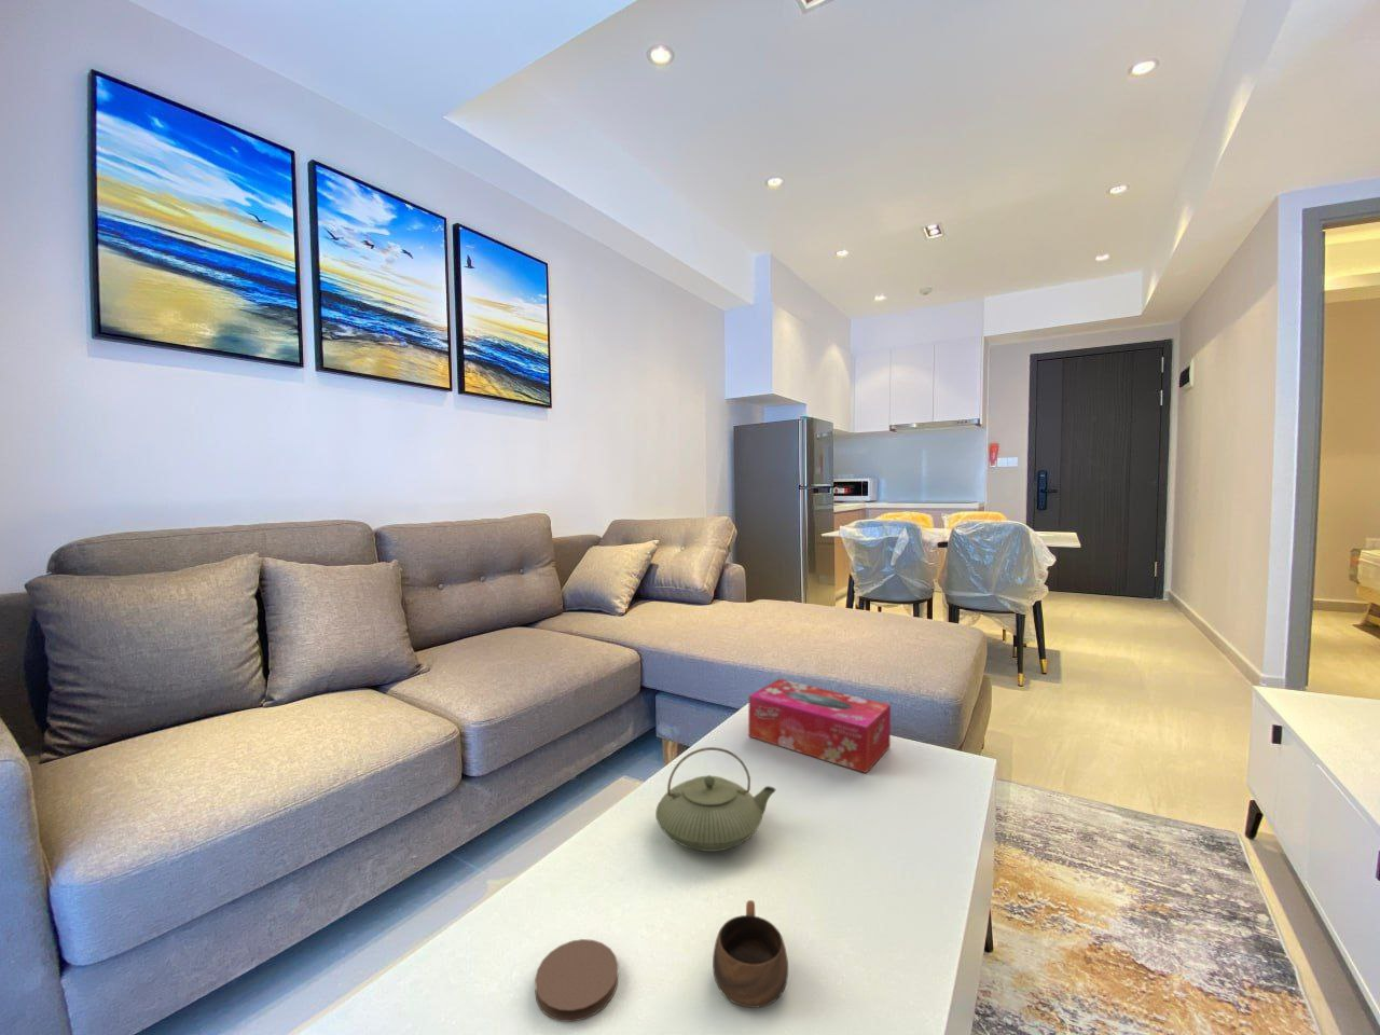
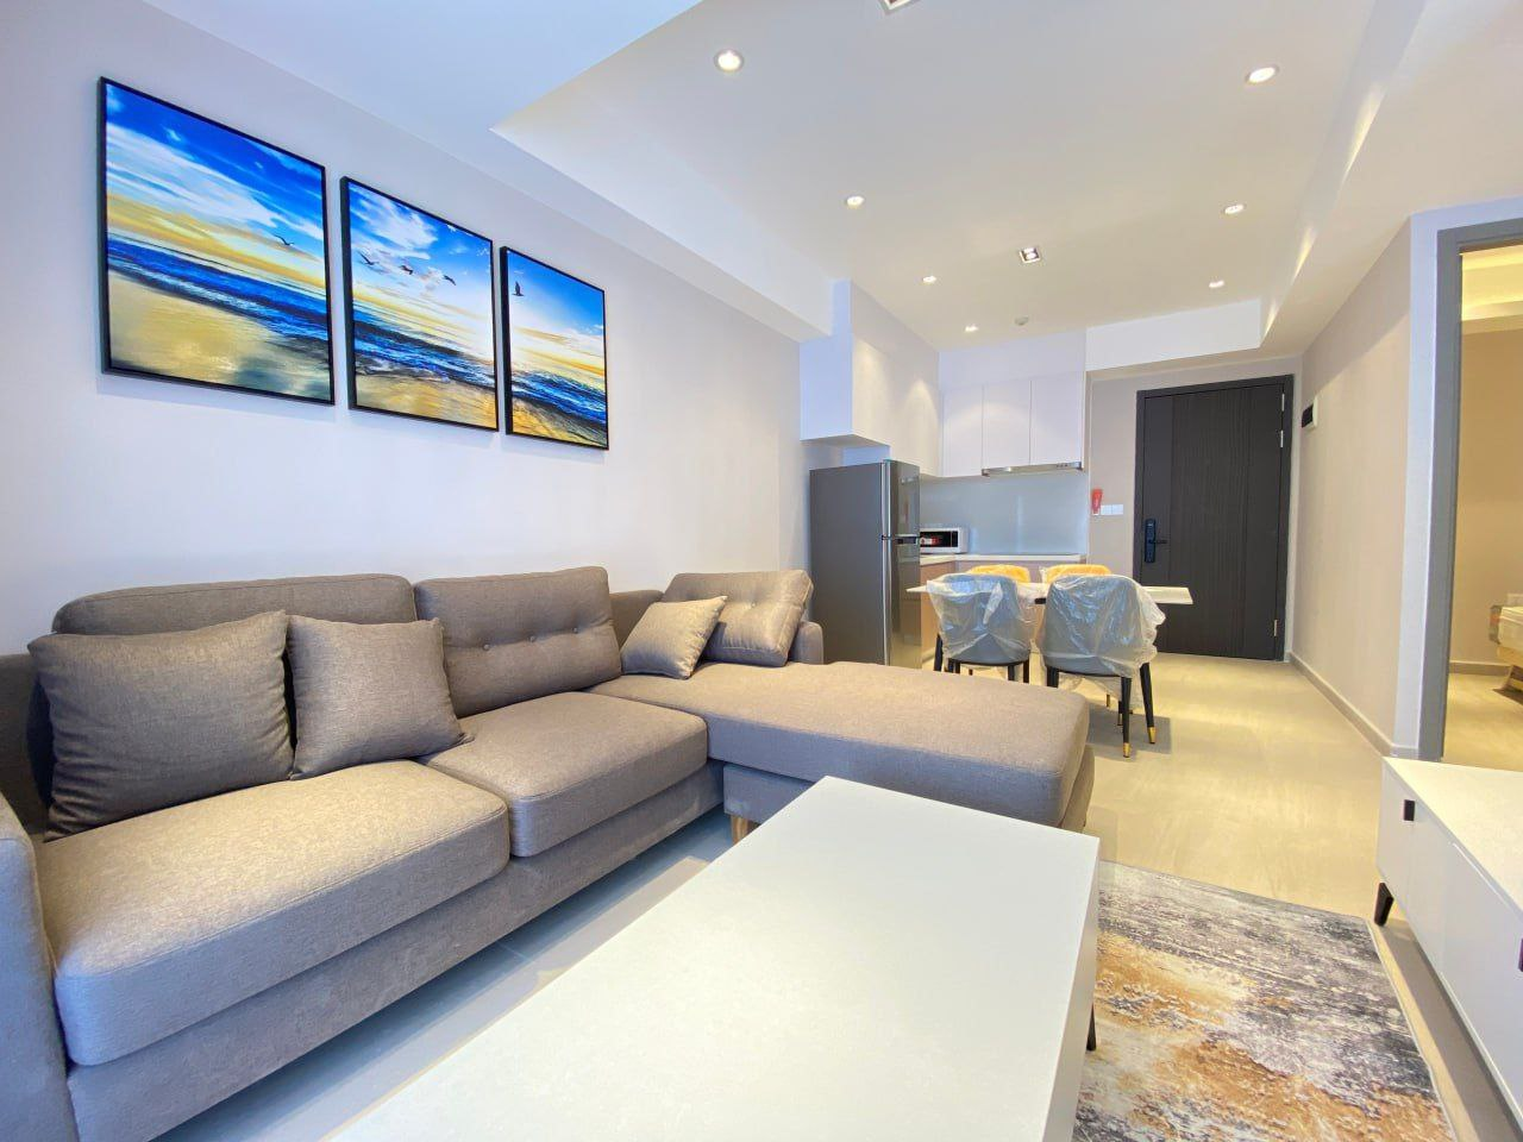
- coaster (577, 976)
- teapot (716, 788)
- tissue box (817, 720)
- cup (753, 949)
